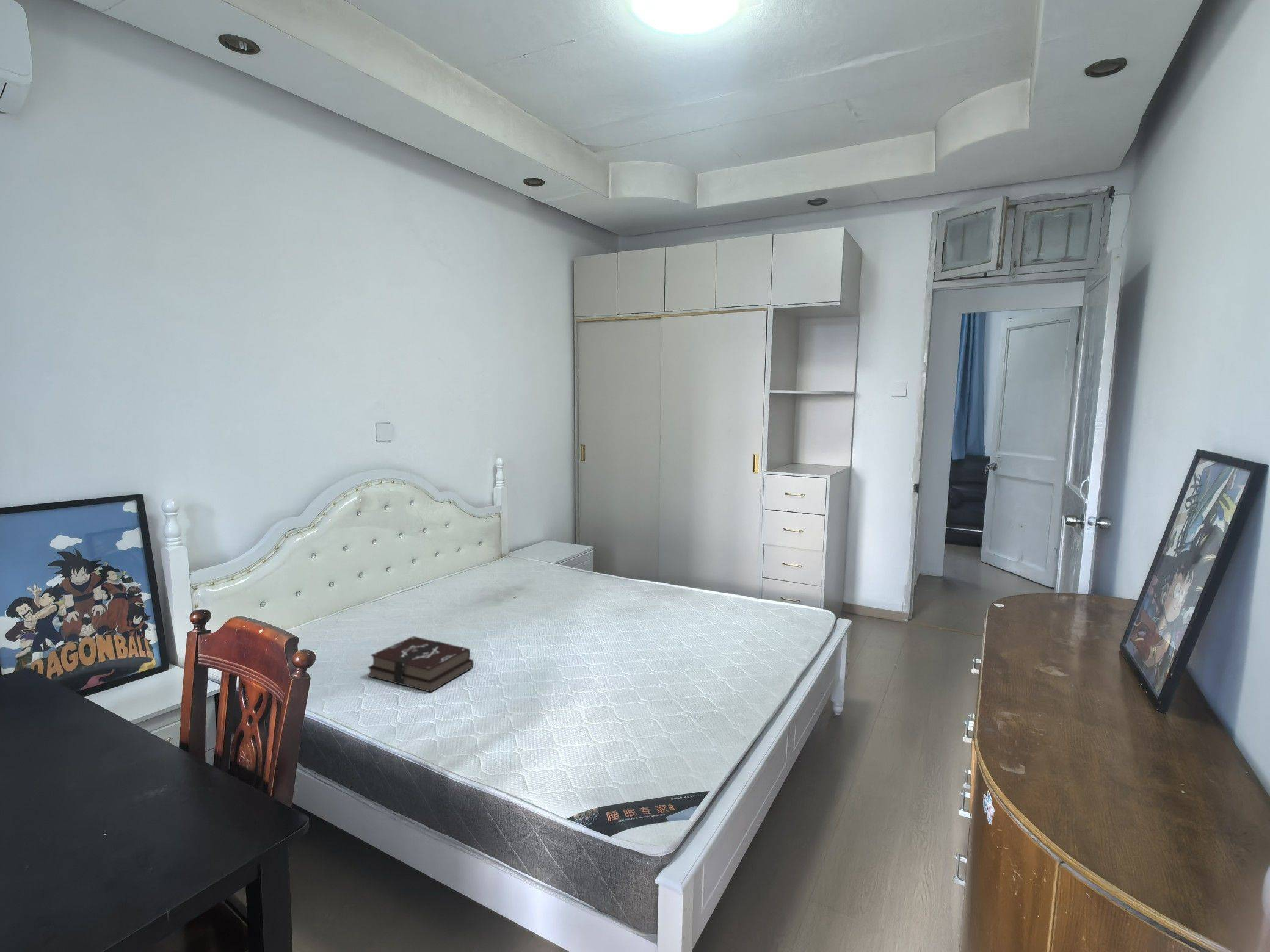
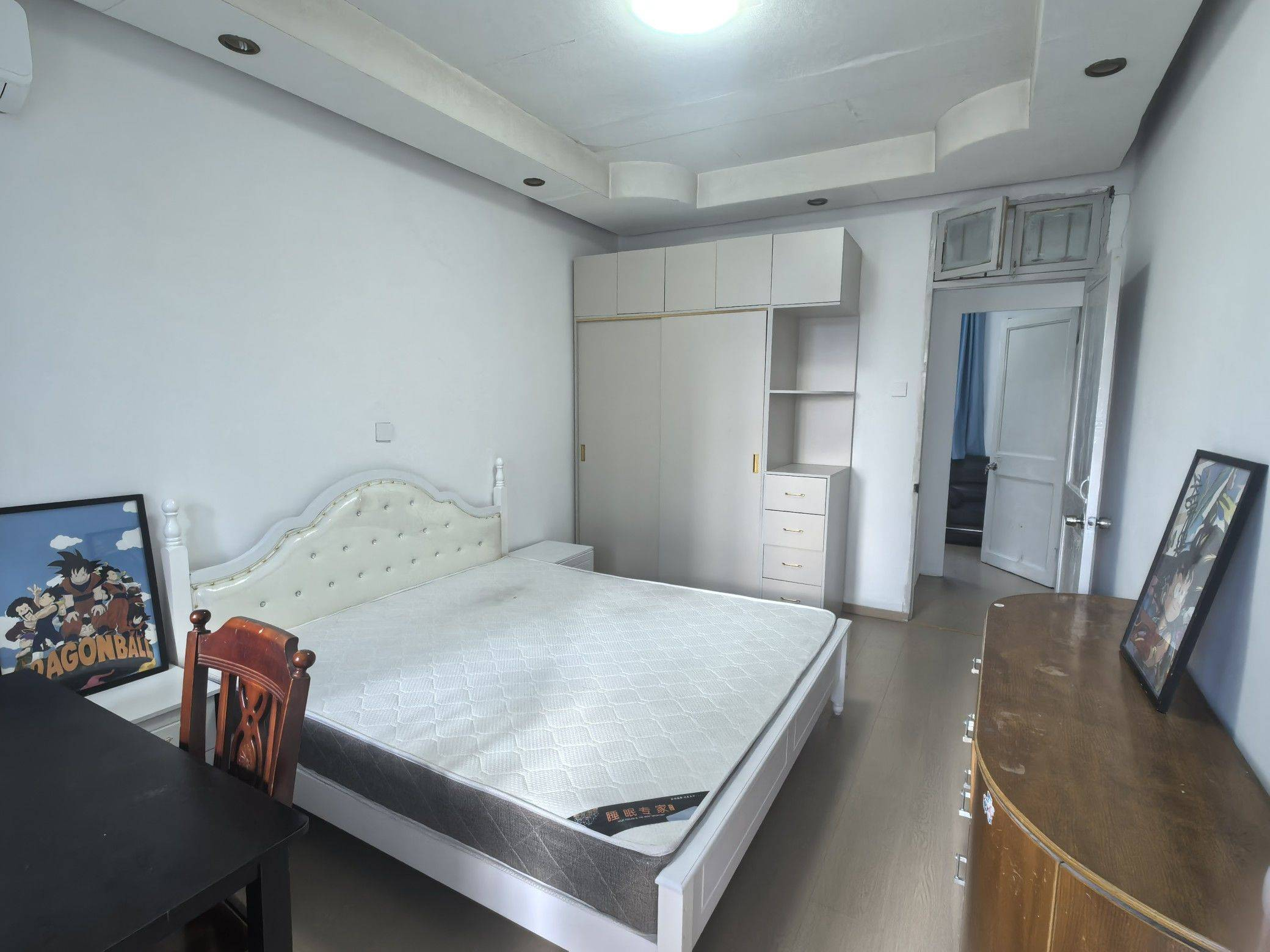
- hardback book (421, 662)
